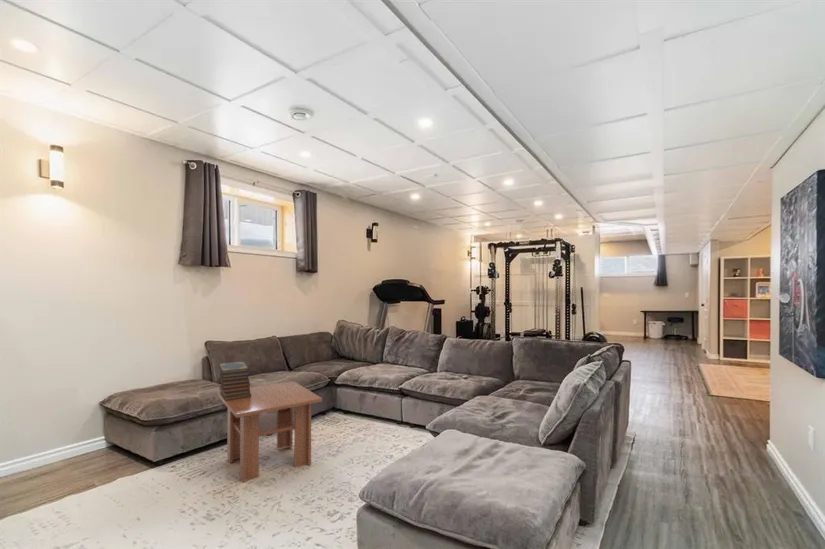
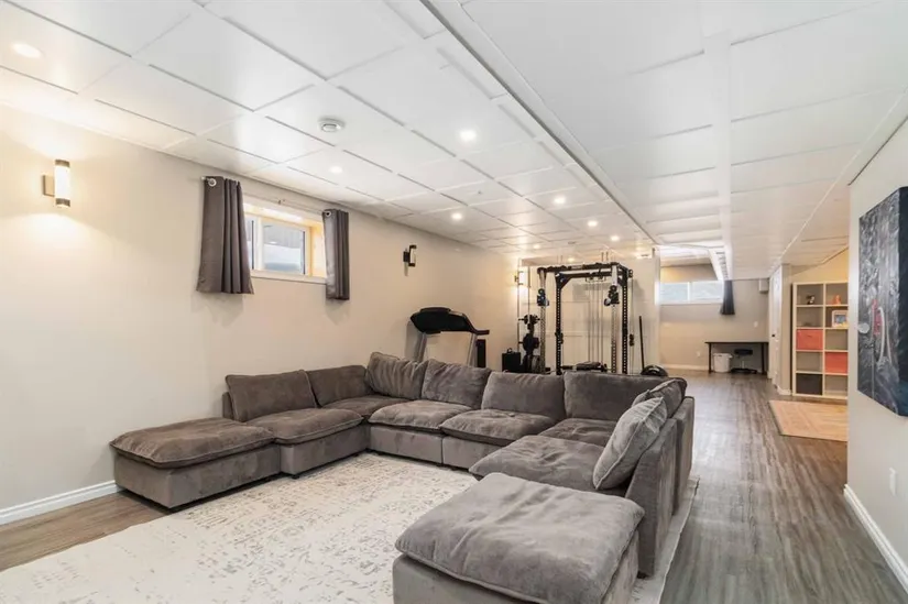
- coffee table (268, 428)
- book stack (234, 380)
